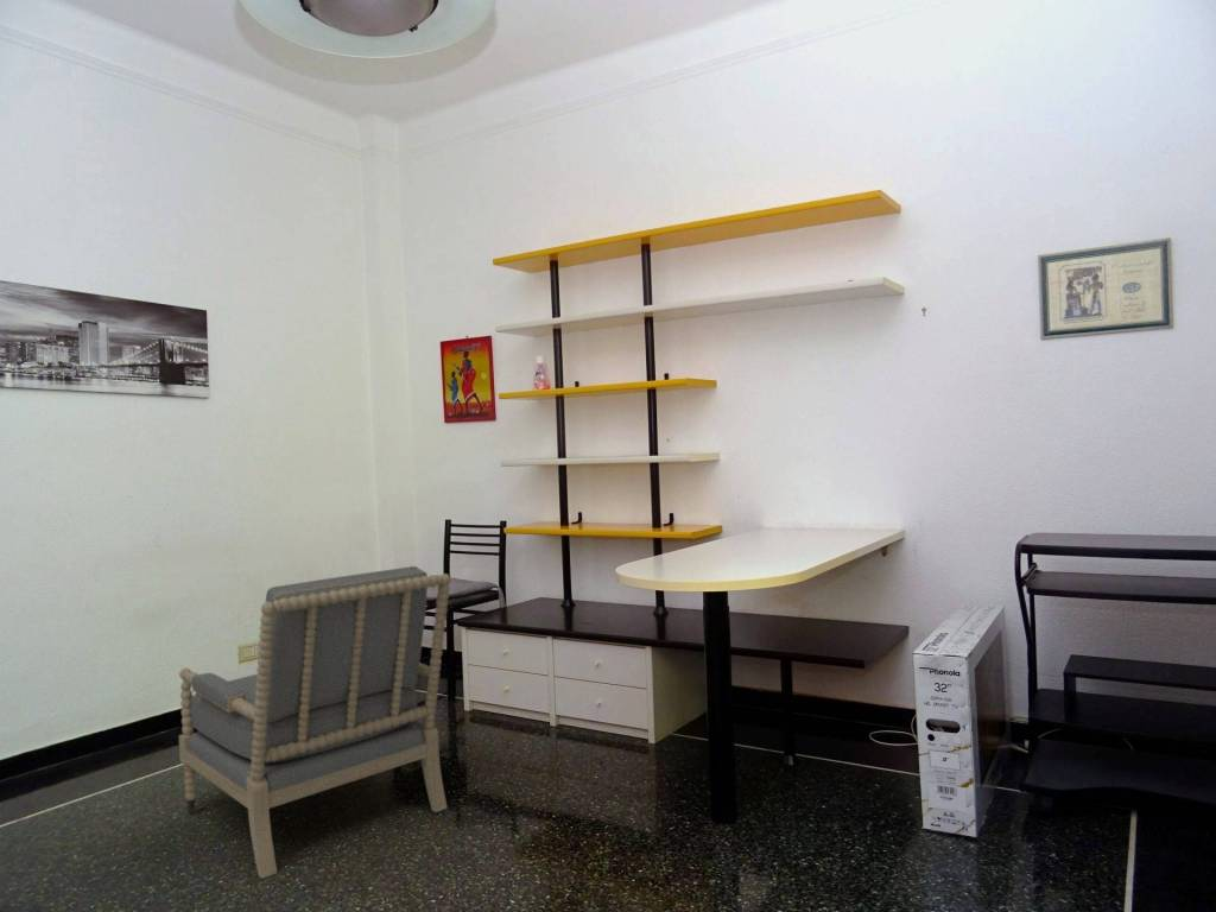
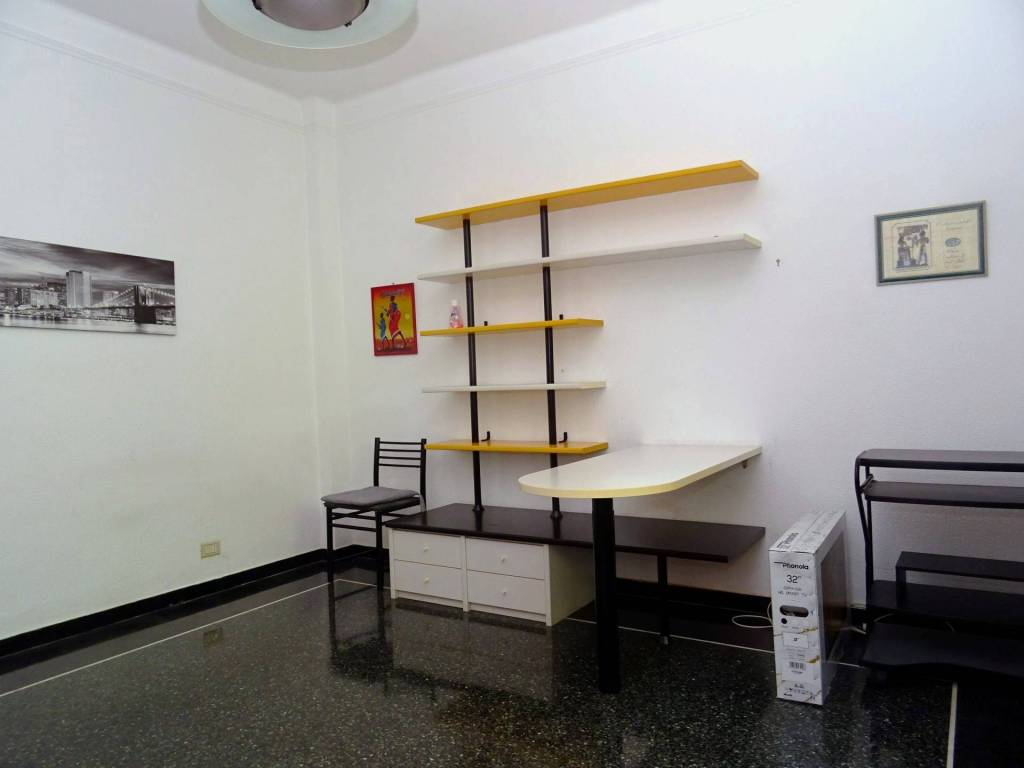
- armchair (315, 691)
